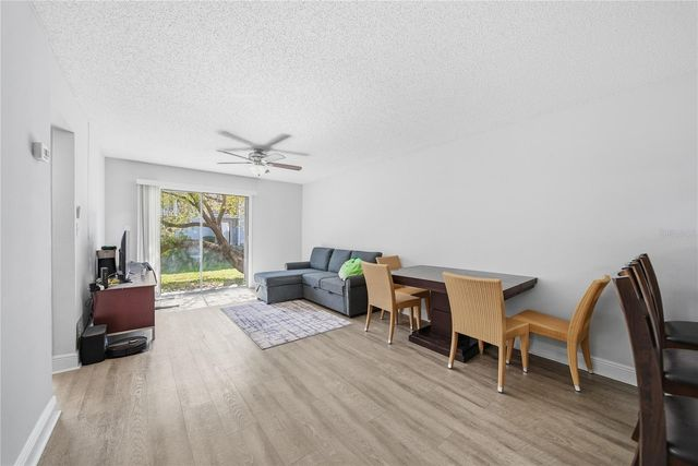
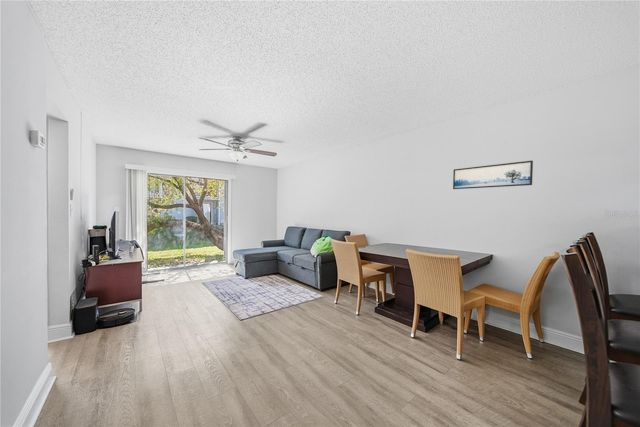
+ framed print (488, 176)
